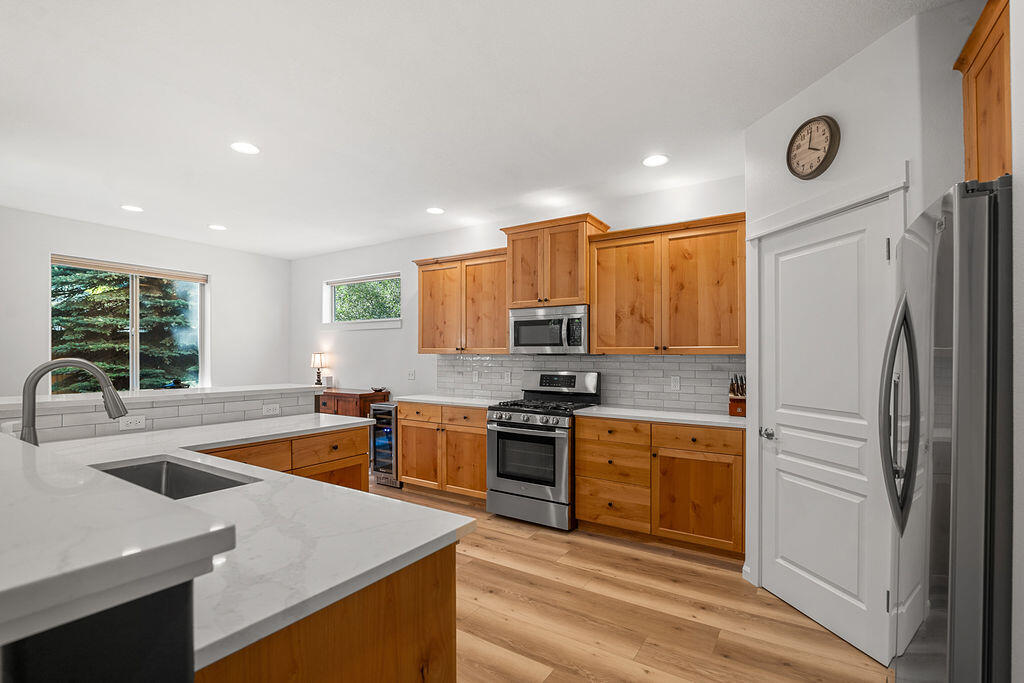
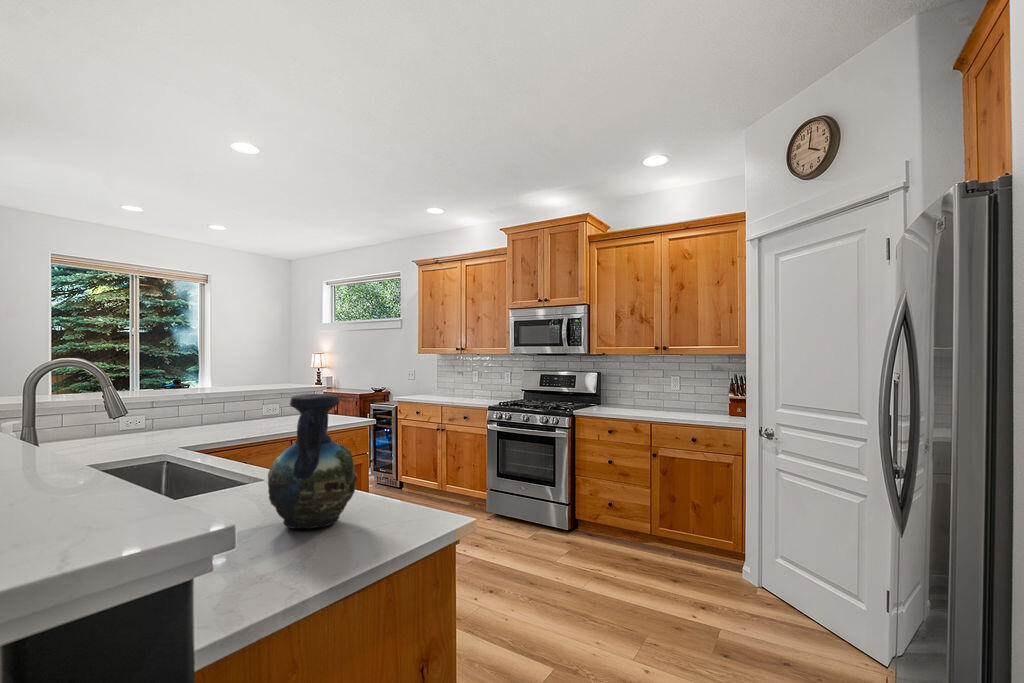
+ vase (313, 458)
